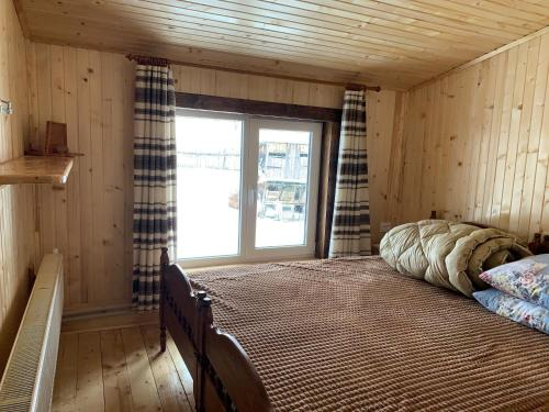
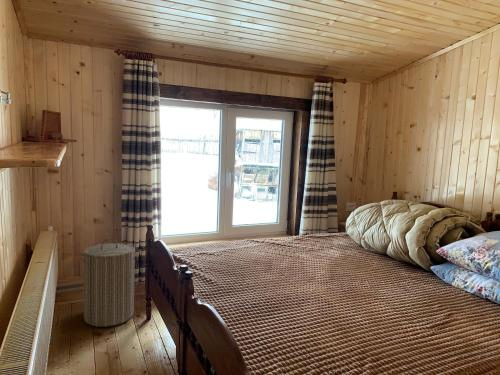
+ laundry hamper (109, 277)
